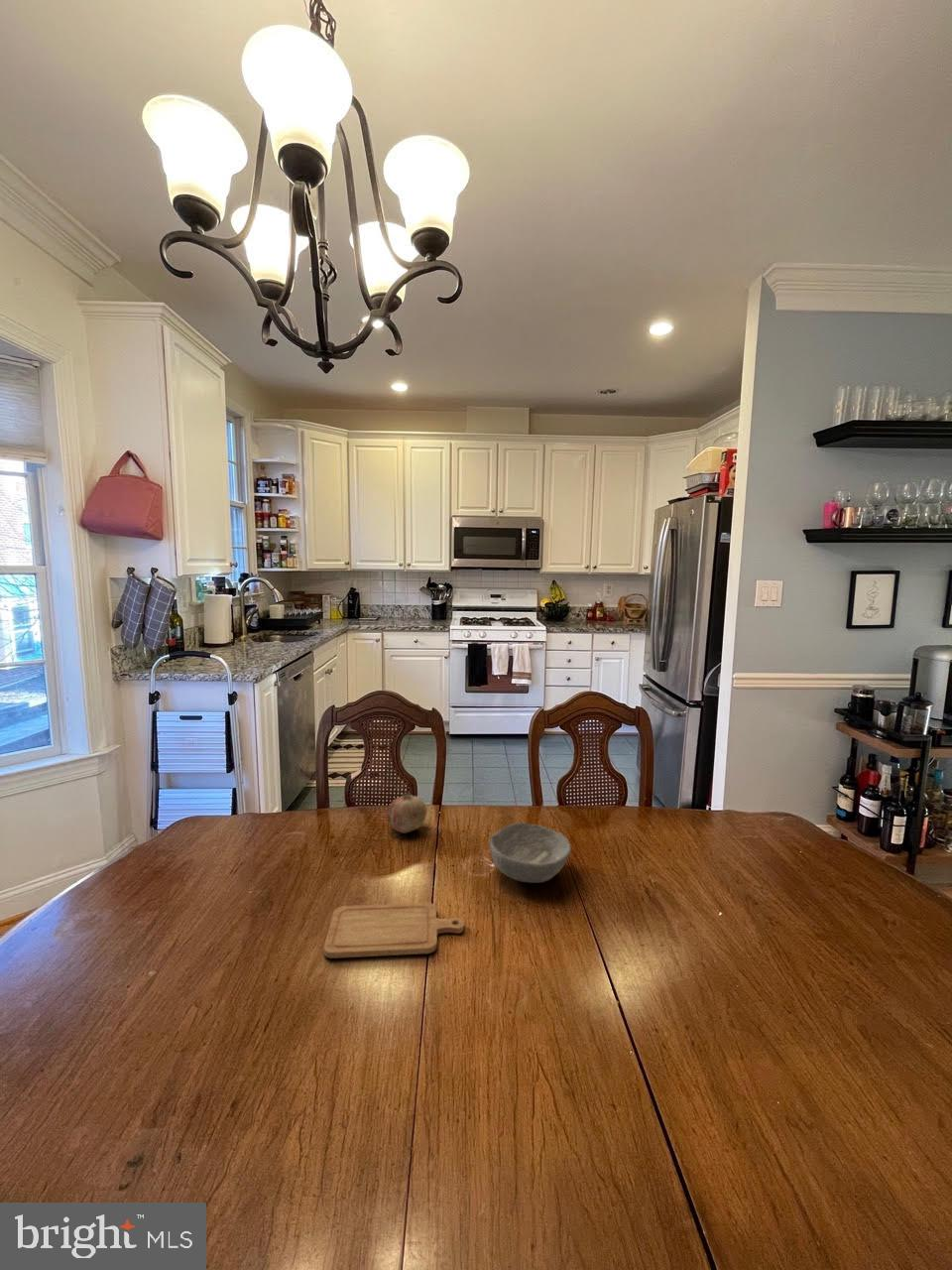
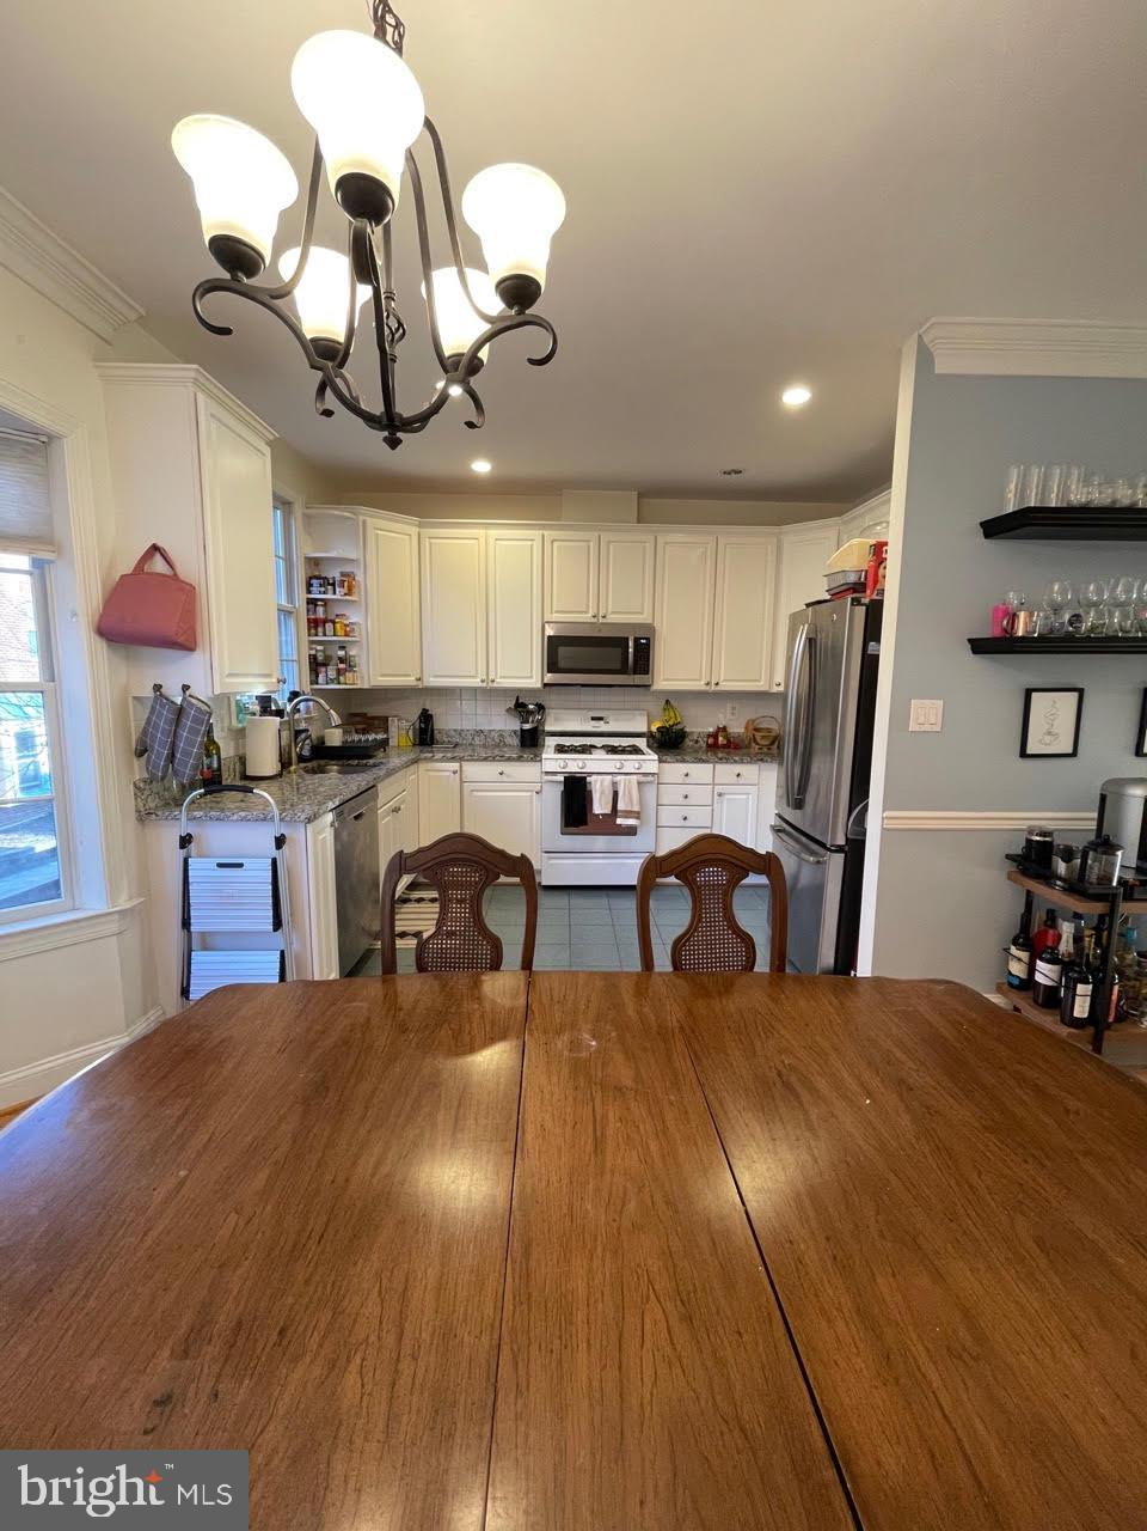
- bowl (530, 857)
- fruit (407, 812)
- chopping board (397, 928)
